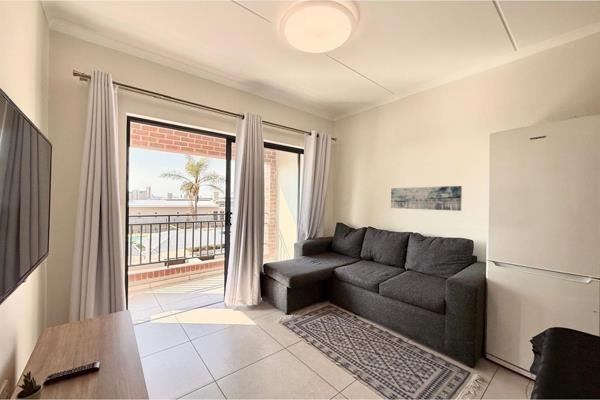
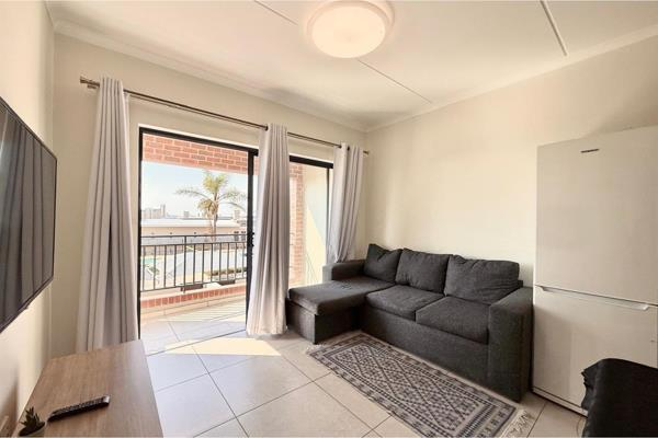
- wall art (422, 198)
